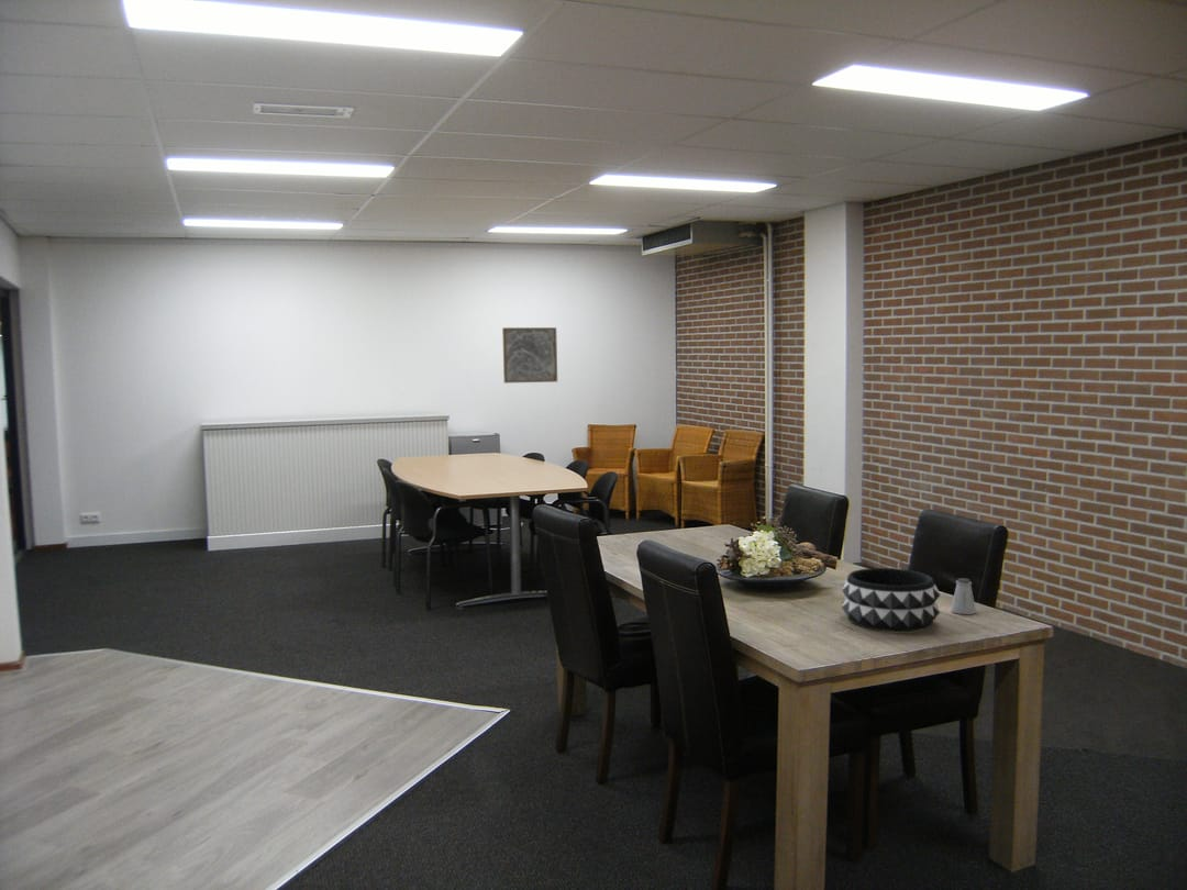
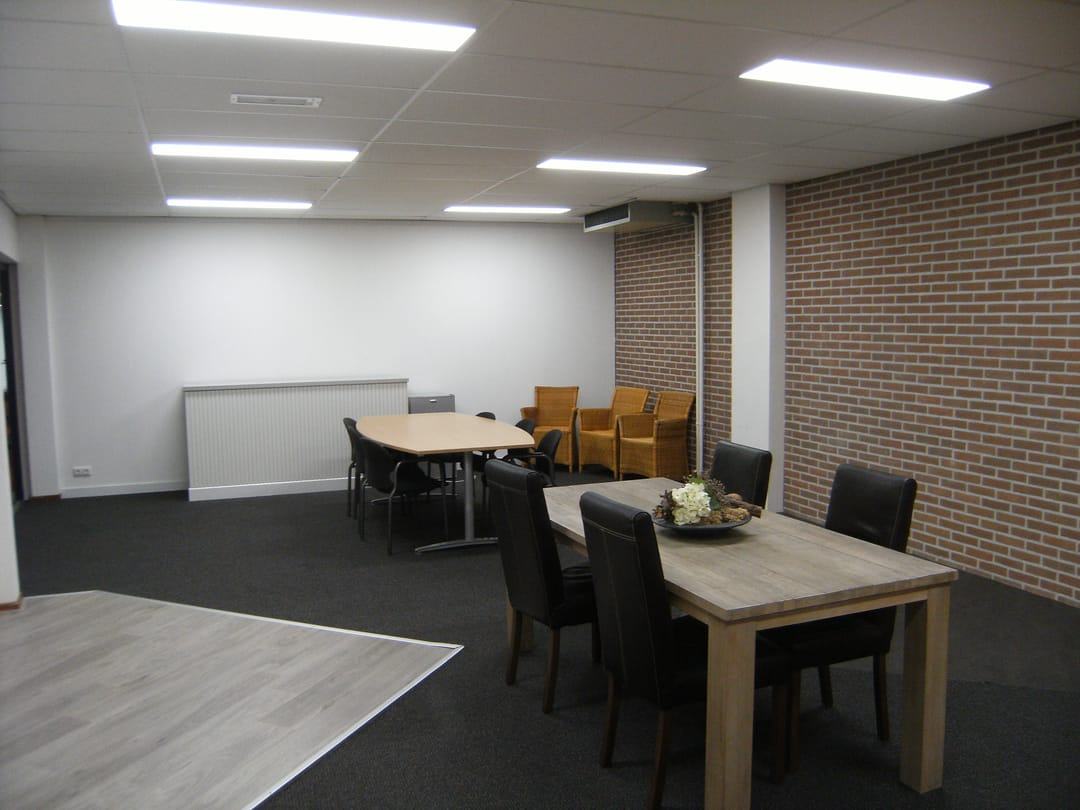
- wall art (530, 355)
- saltshaker (963, 594)
- decorative bowl (889, 598)
